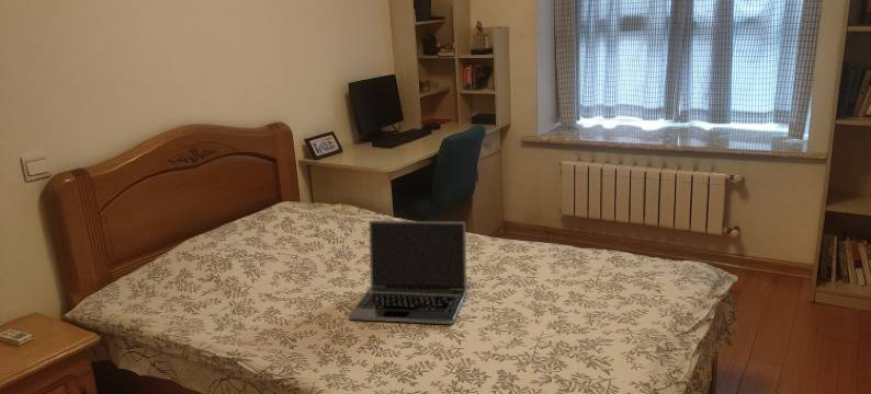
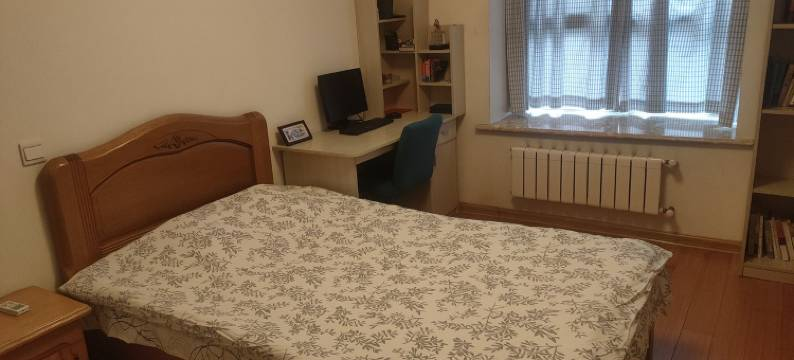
- laptop (408, 269)
